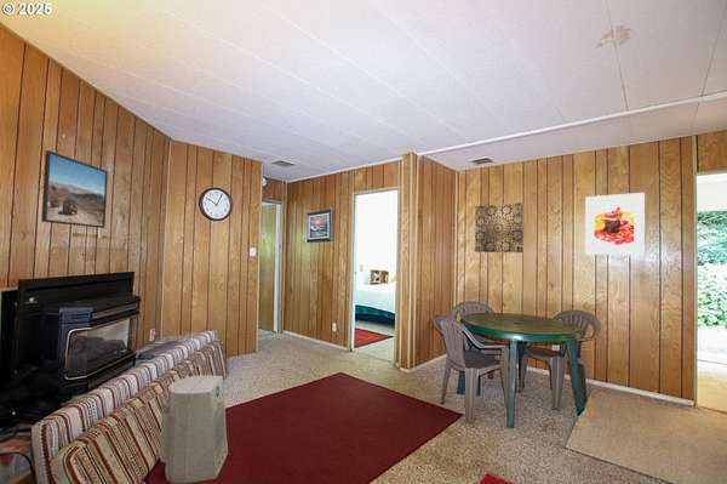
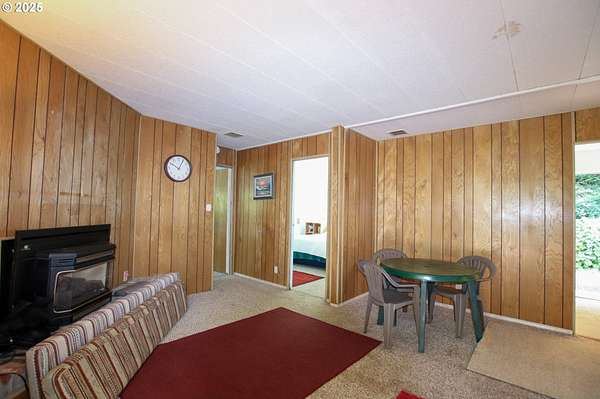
- fan (193, 425)
- wall art (498, 228)
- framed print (613, 224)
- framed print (78, 193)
